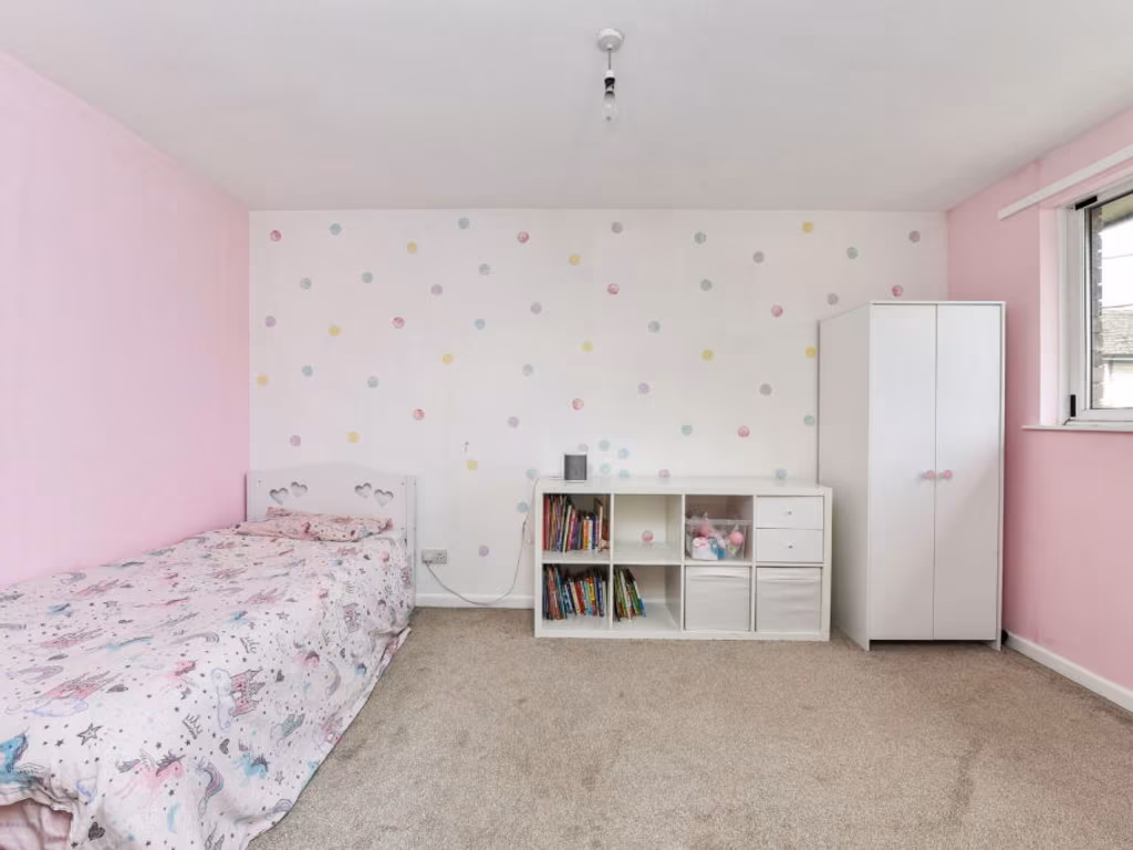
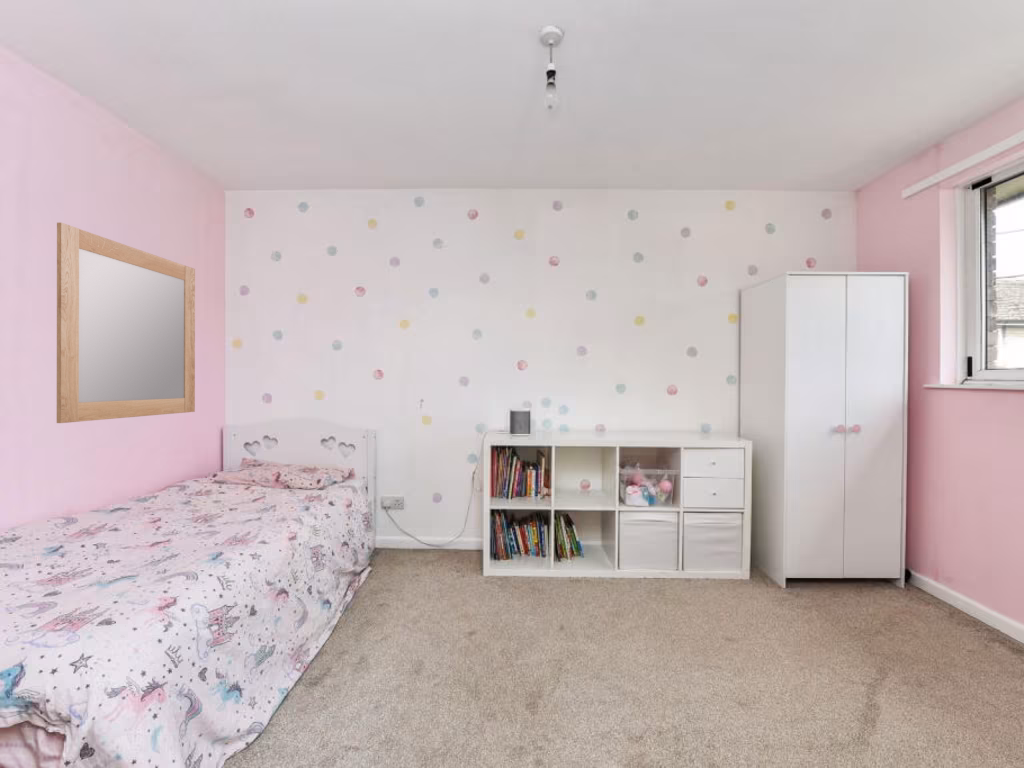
+ home mirror (137, 333)
